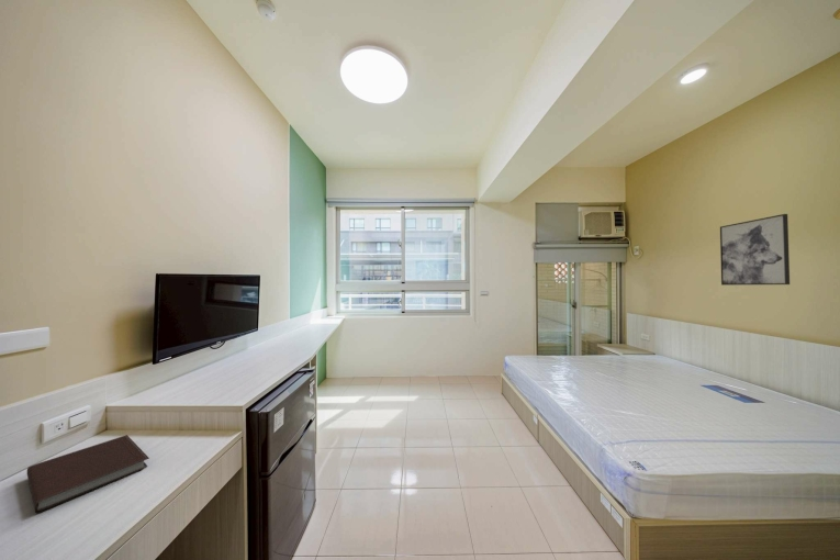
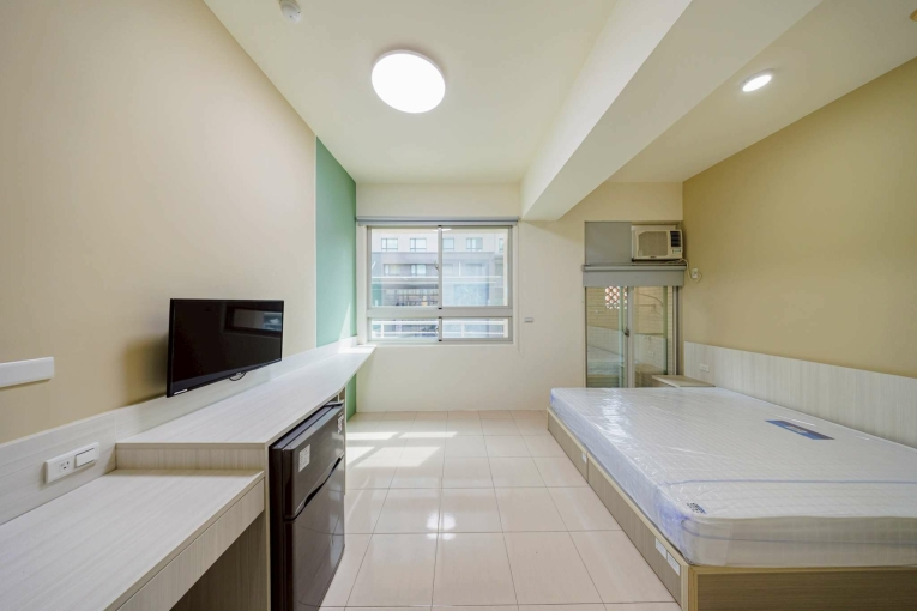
- notebook (89, 467)
- wall art (751, 253)
